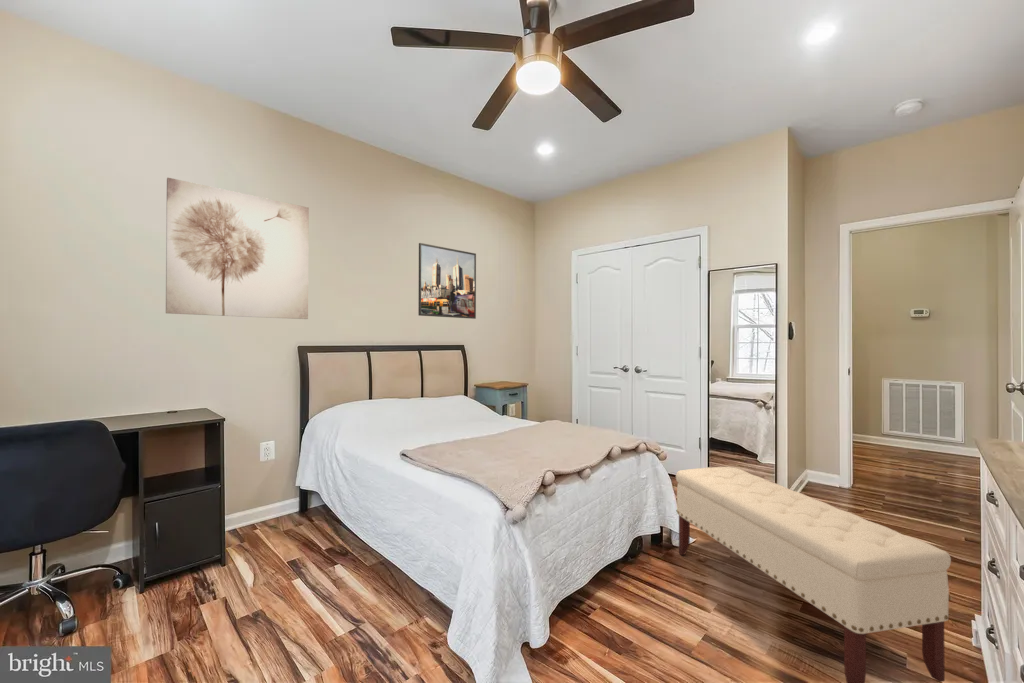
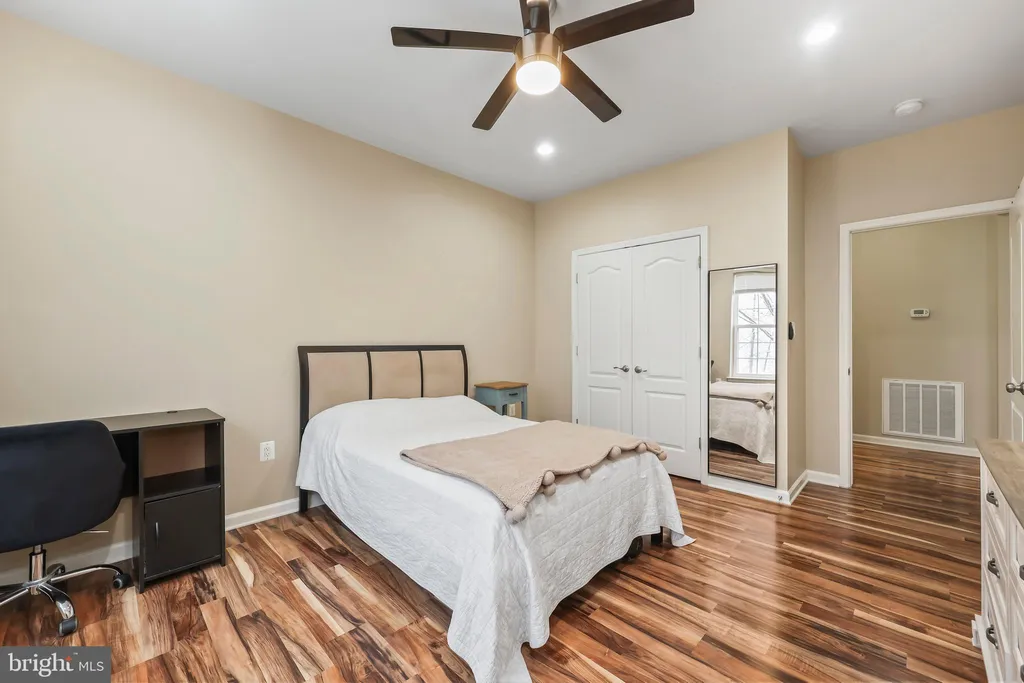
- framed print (448, 282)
- bench (780, 550)
- wall art (244, 255)
